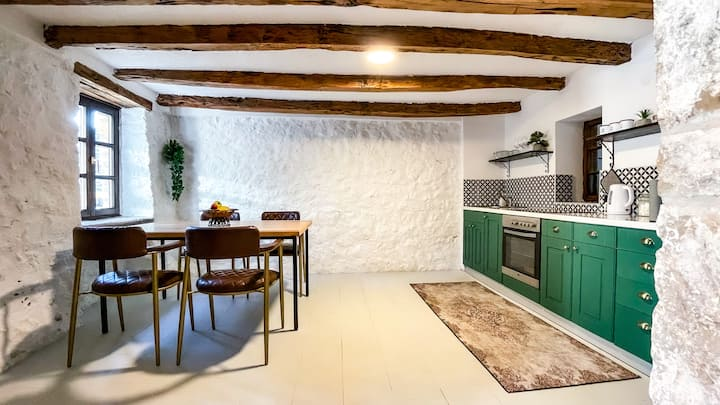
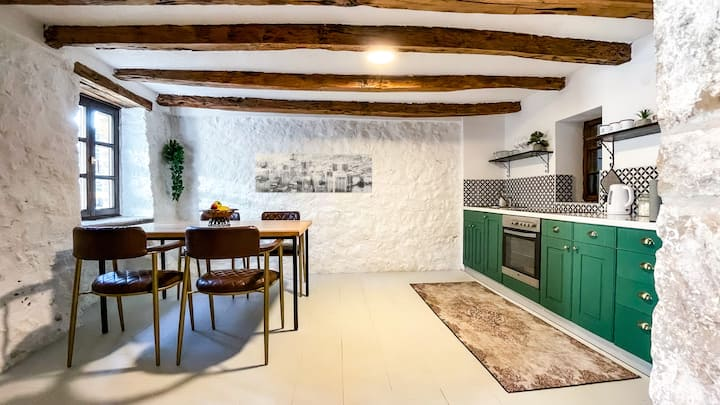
+ wall art (314, 173)
